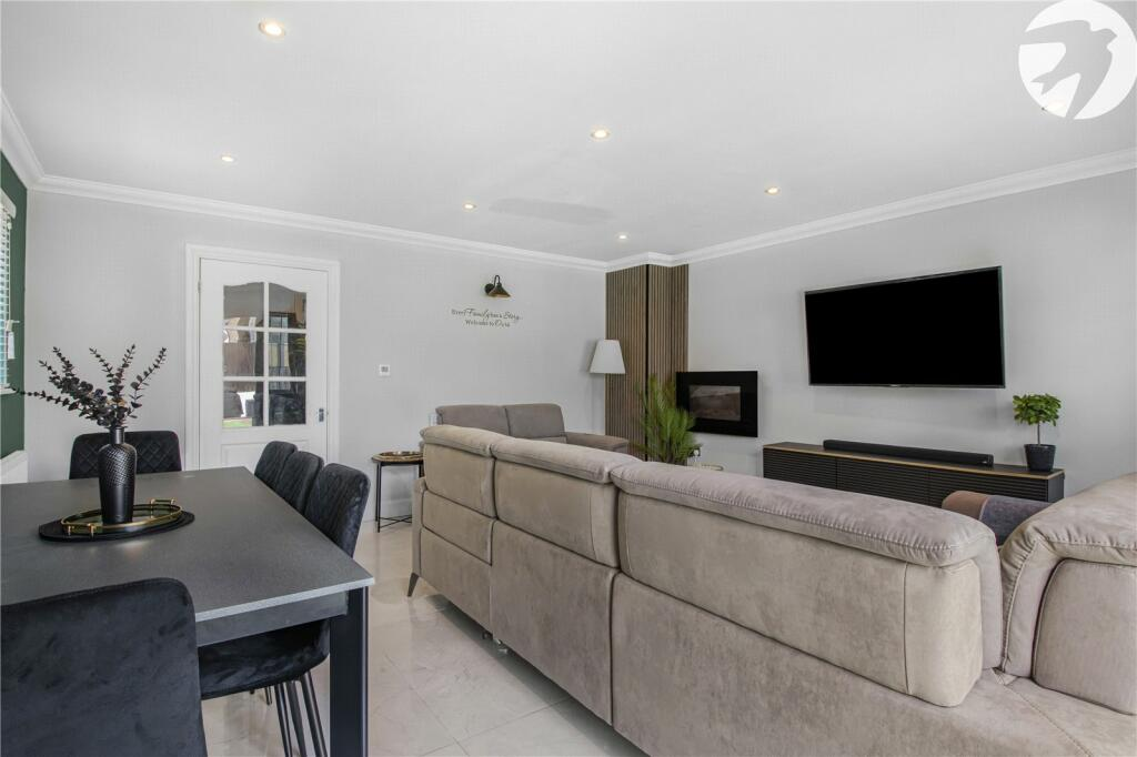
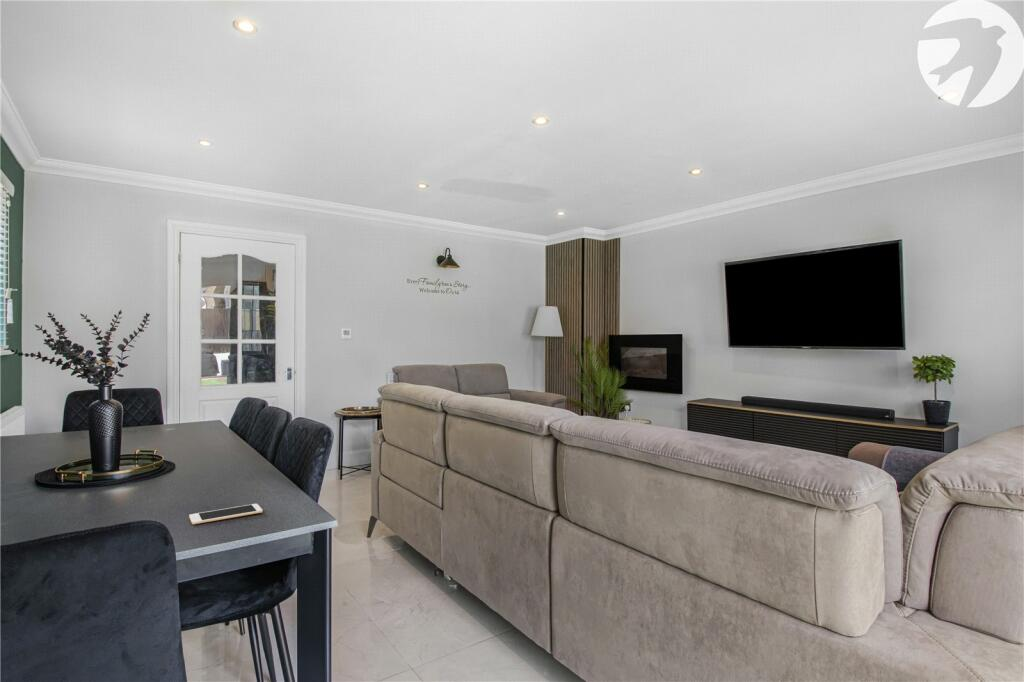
+ cell phone (226, 513)
